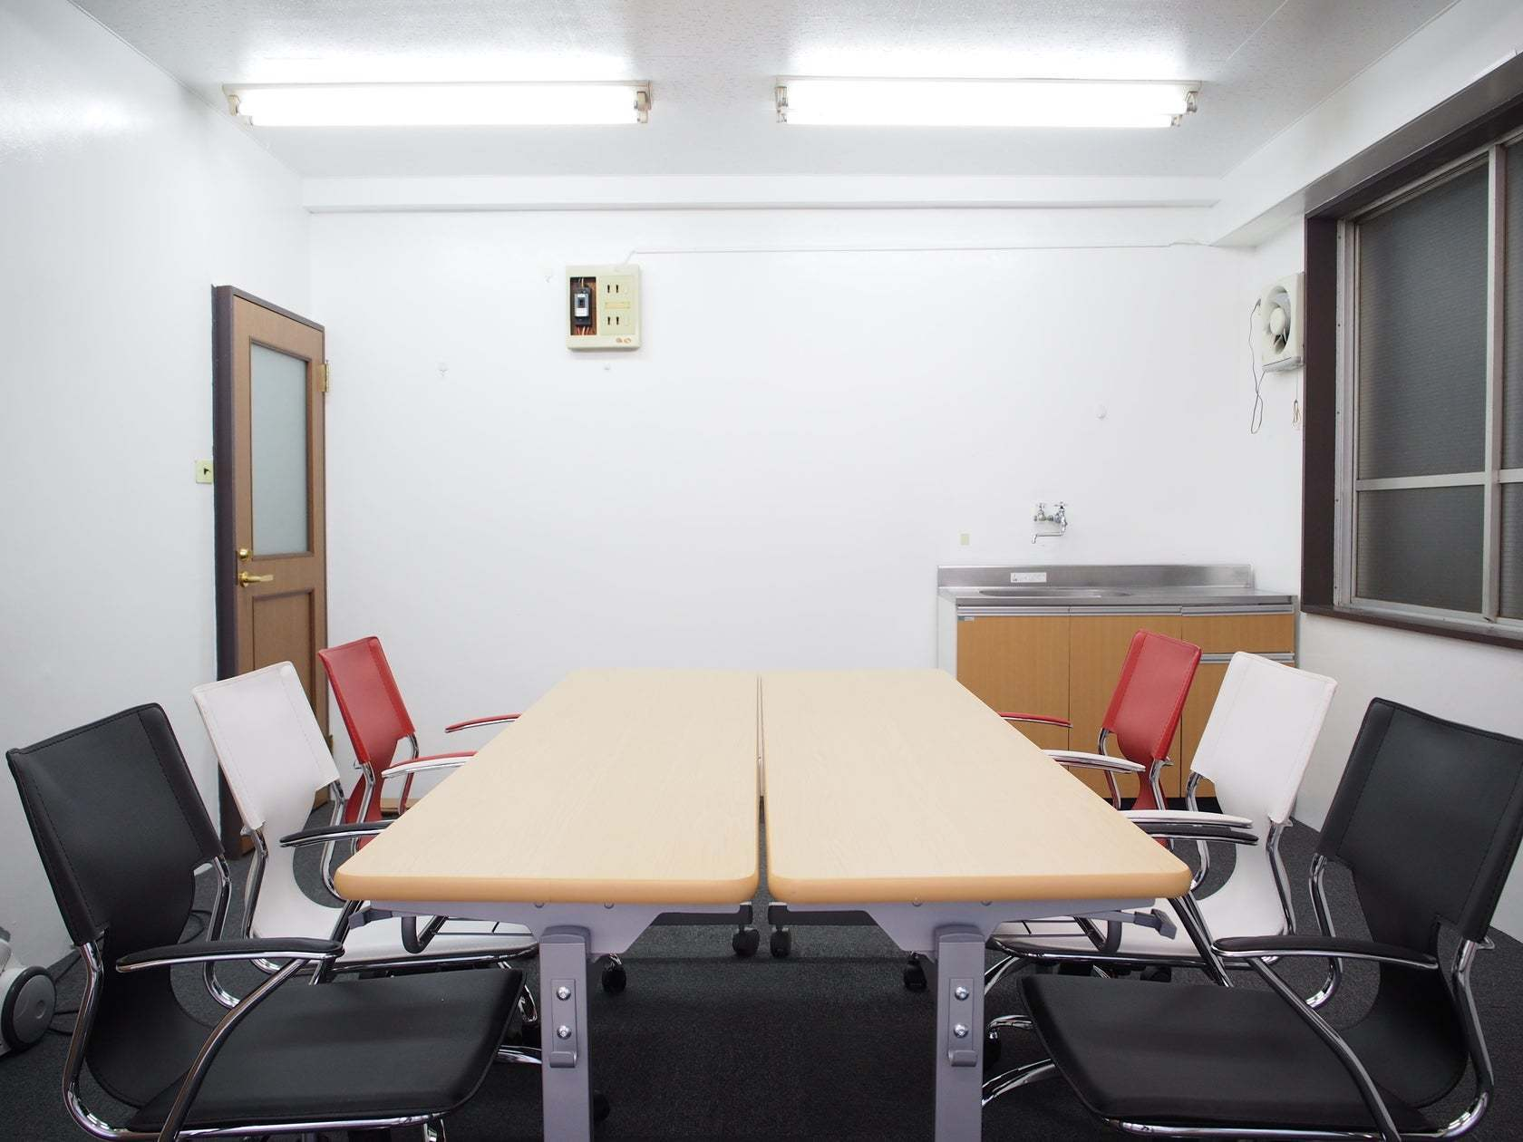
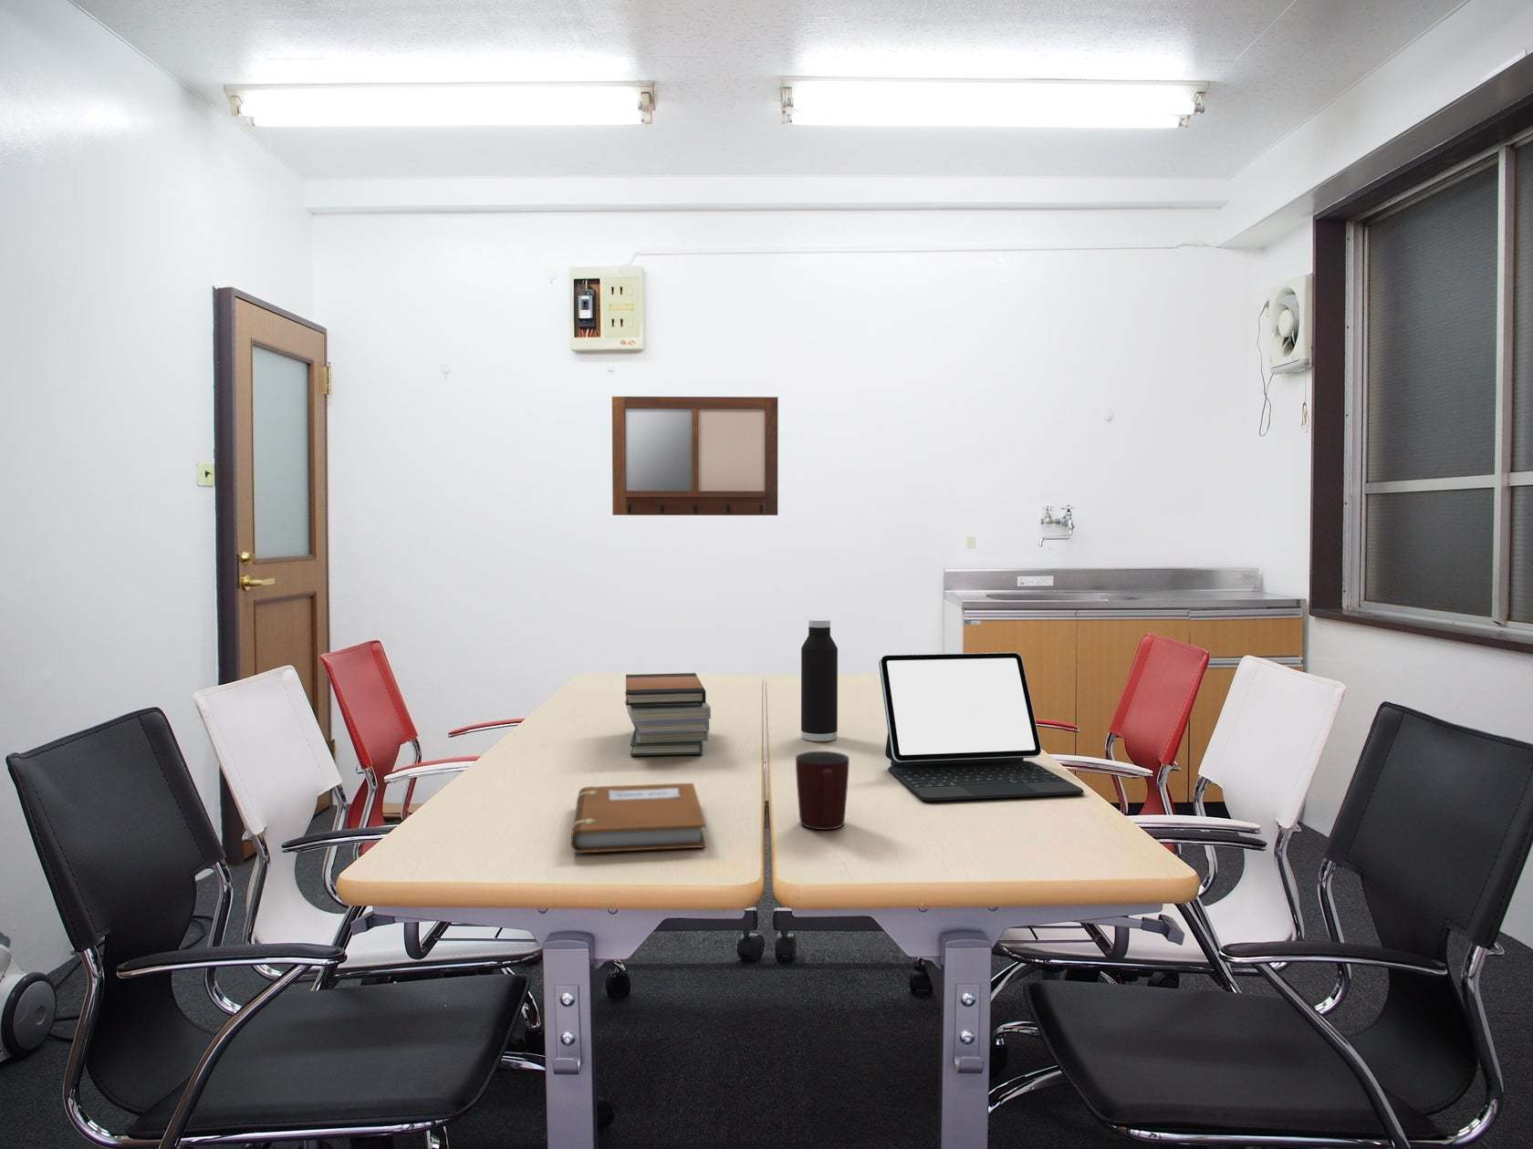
+ tablet (978, 689)
+ book stack (665, 712)
+ water bottle (818, 678)
+ notebook (637, 812)
+ mug (823, 793)
+ writing board (694, 455)
